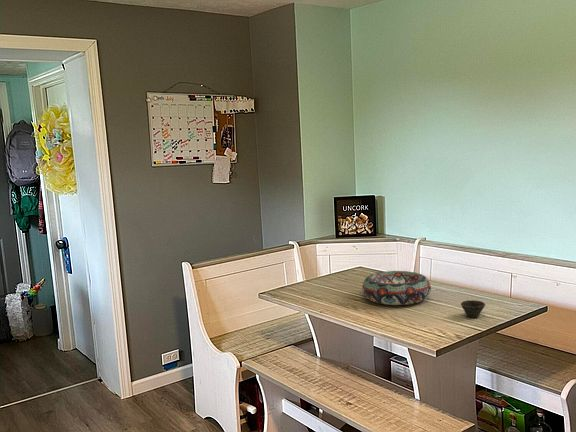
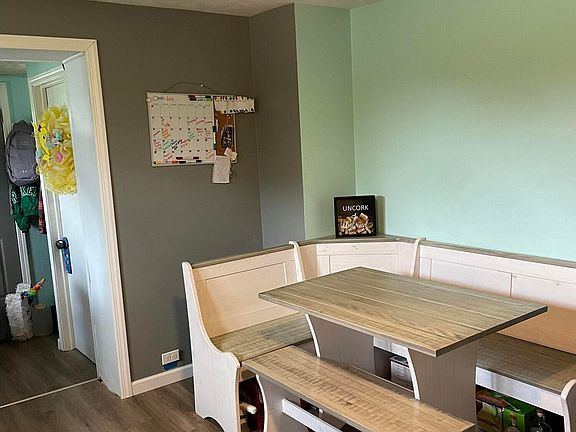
- cup (474, 309)
- decorative bowl (396, 287)
